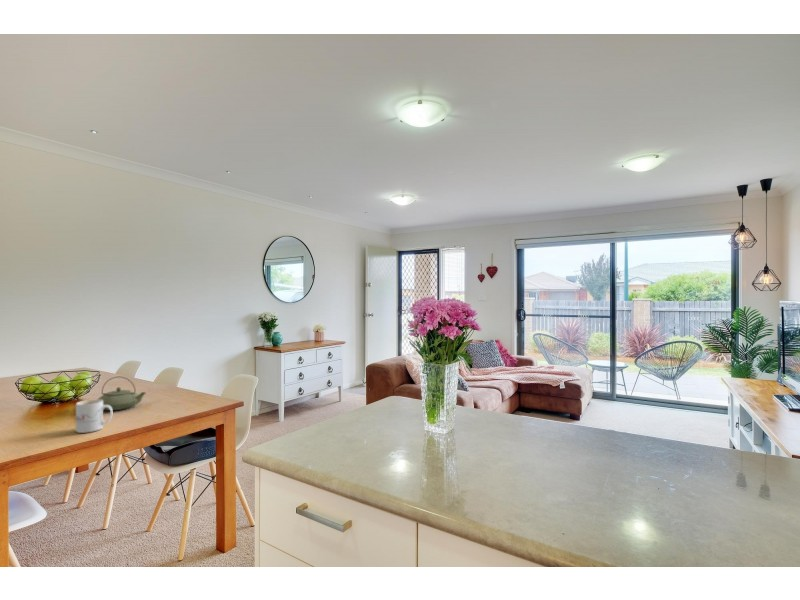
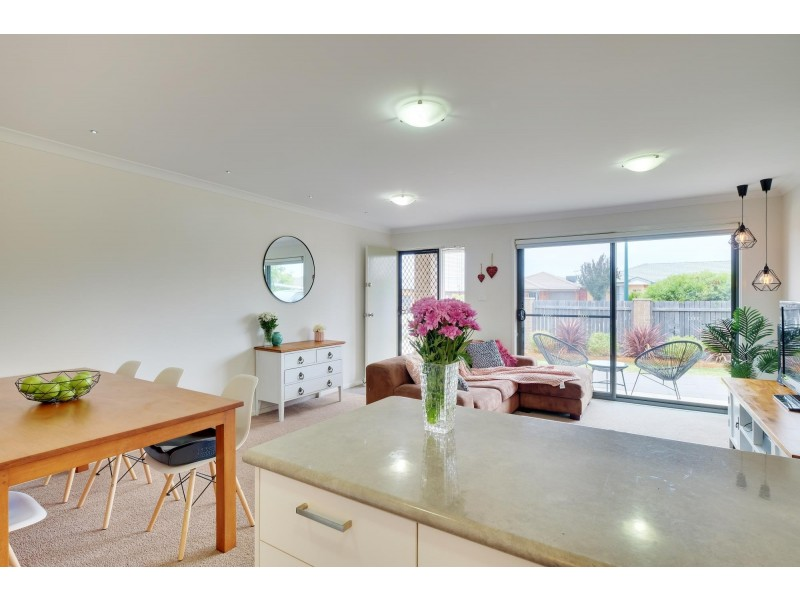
- teapot (121, 391)
- mug (94, 415)
